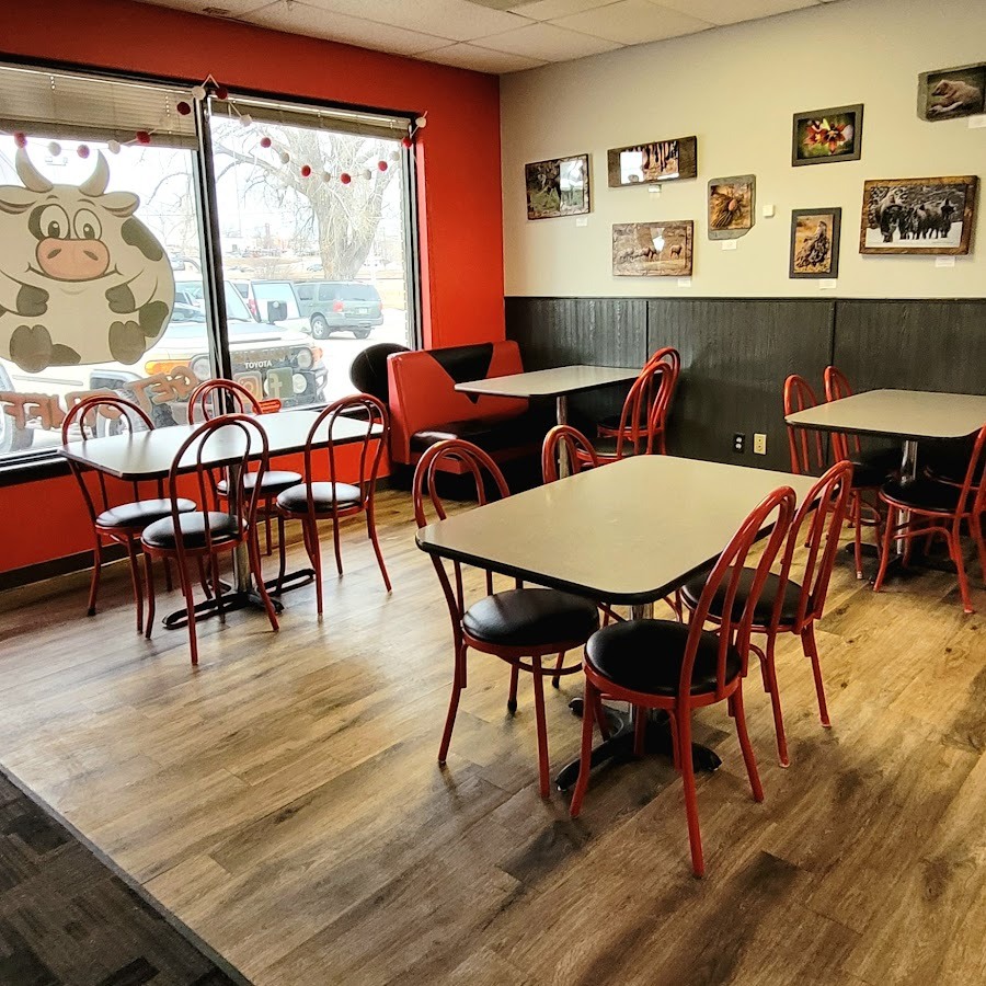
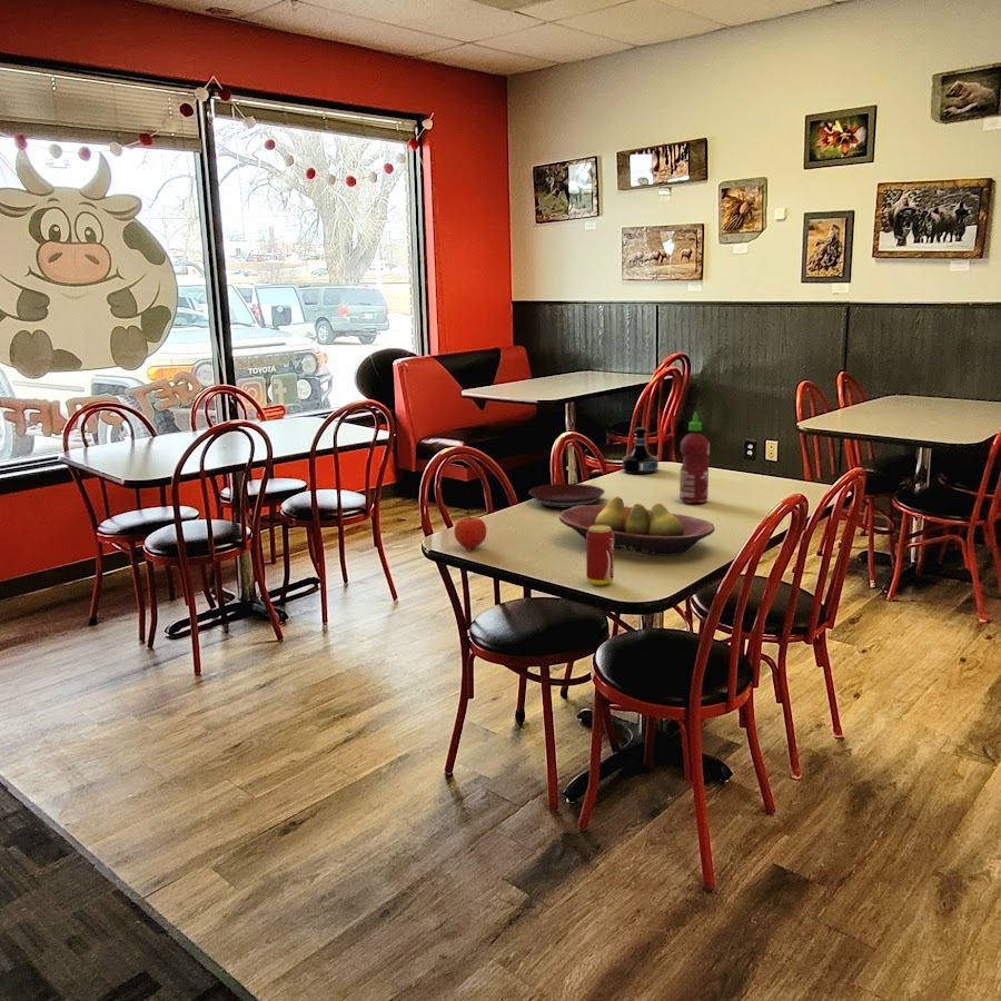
+ fruit bowl (634, 522)
+ tequila bottle (640, 449)
+ hot sauce (694, 456)
+ plate (566, 496)
+ beverage can (599, 555)
+ apple (470, 532)
